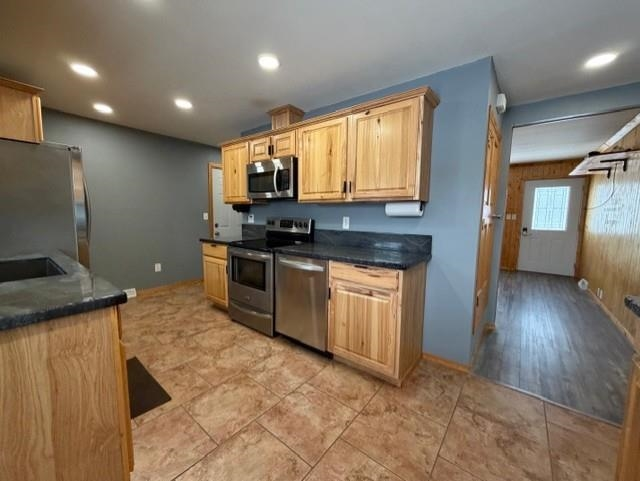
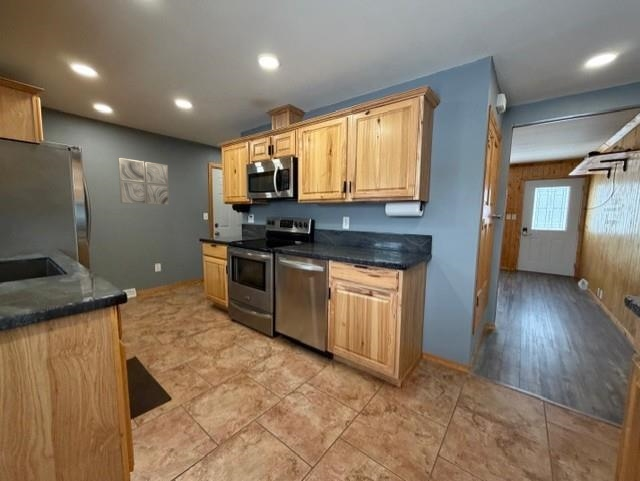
+ wall art (144, 182)
